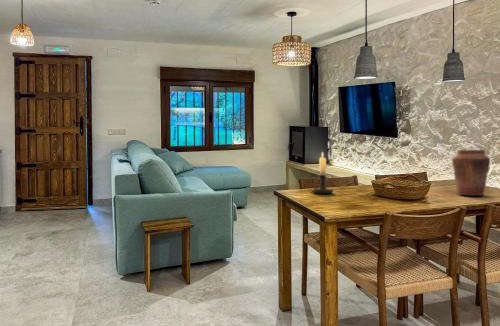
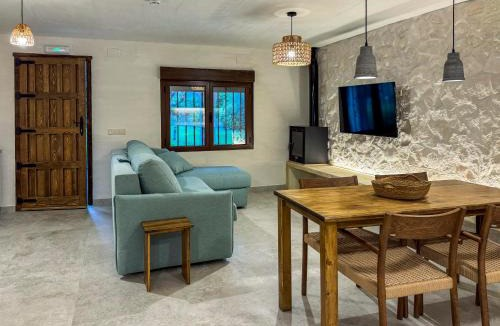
- vase (470, 172)
- candle holder (320, 171)
